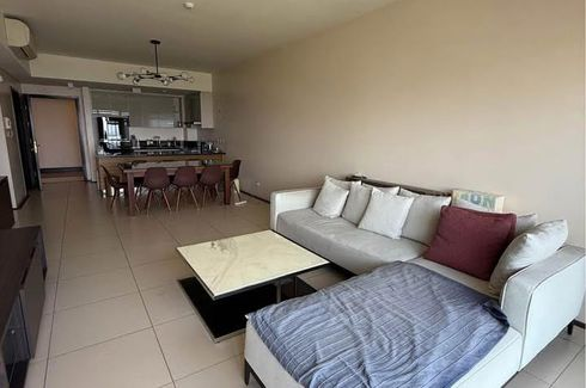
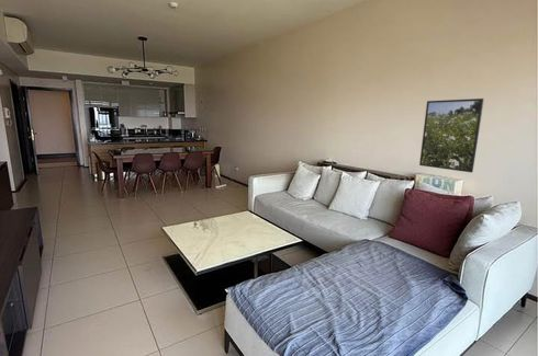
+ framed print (448, 135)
